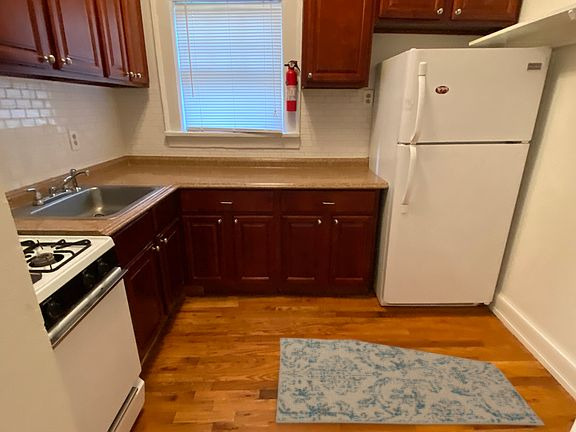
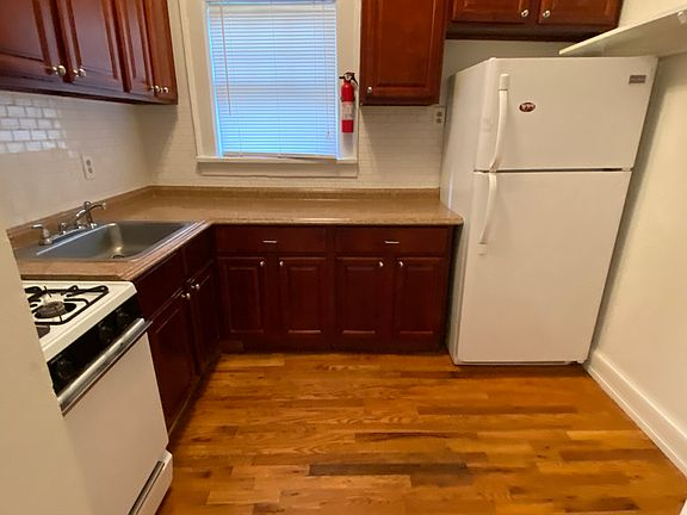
- rug (391, 374)
